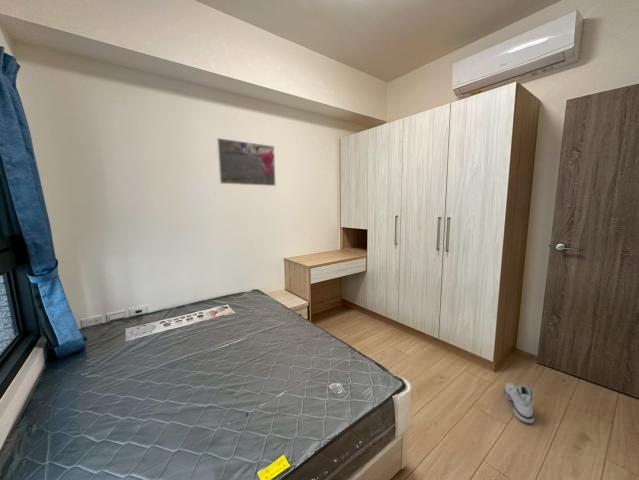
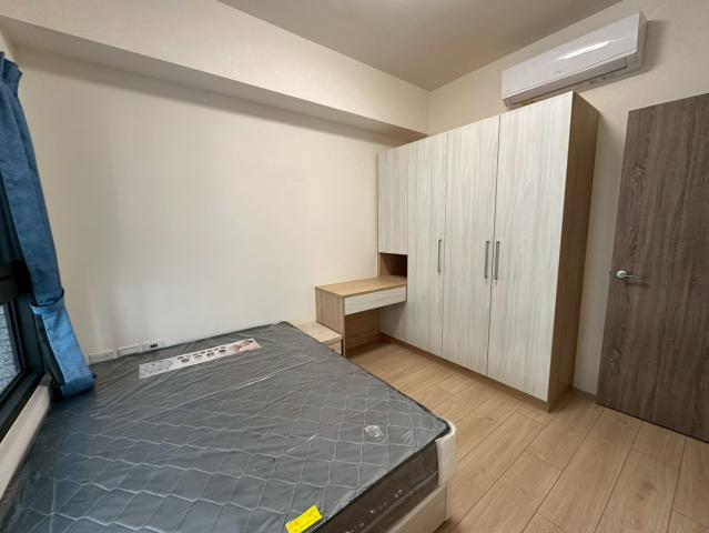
- sneaker (519, 393)
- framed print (248, 163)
